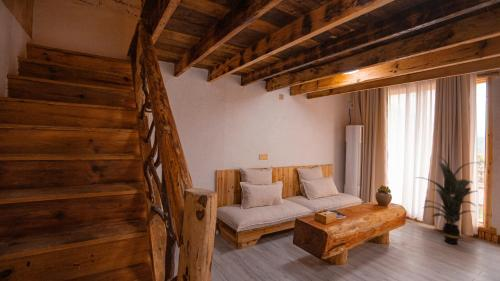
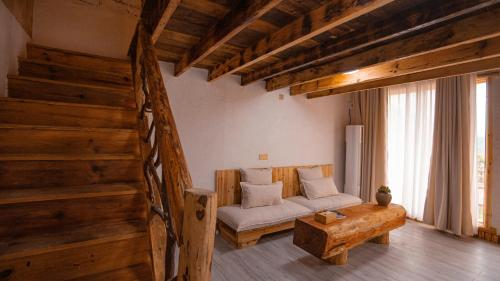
- indoor plant (448, 198)
